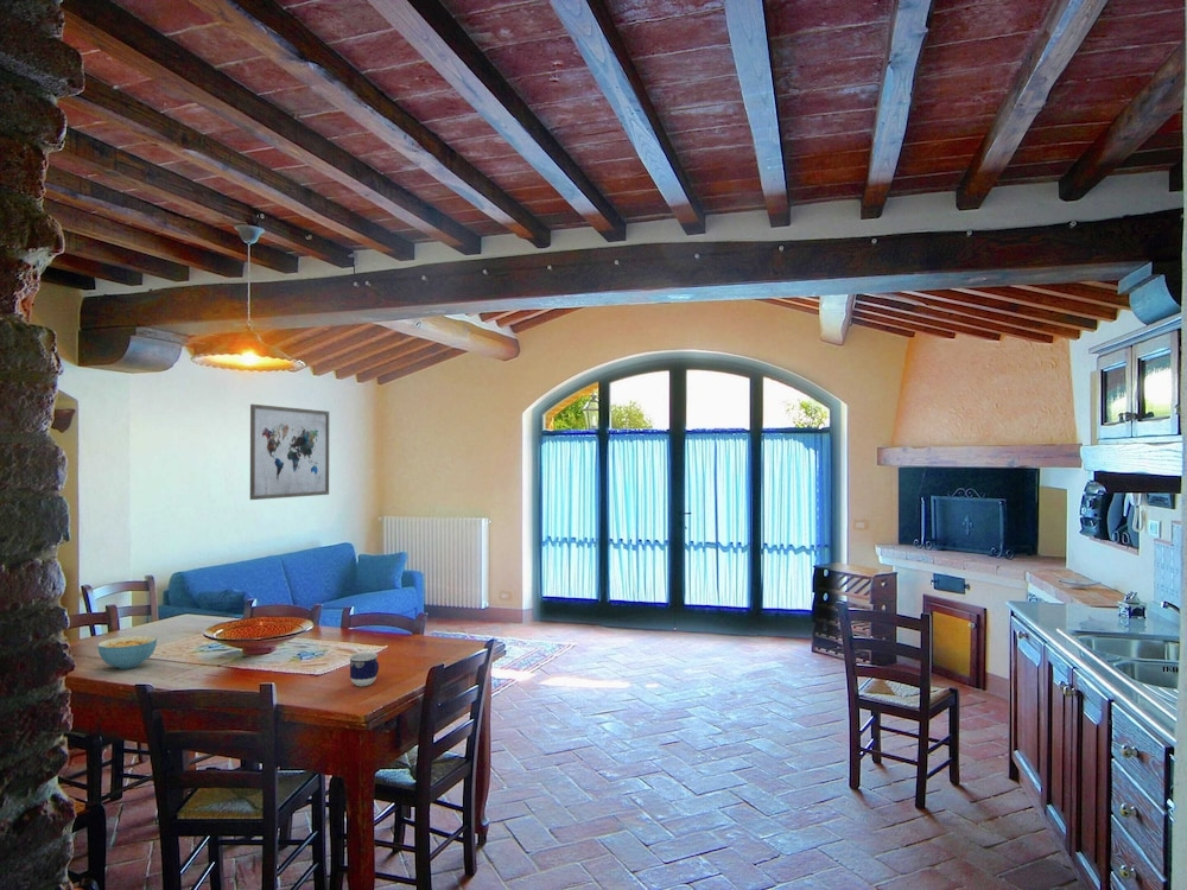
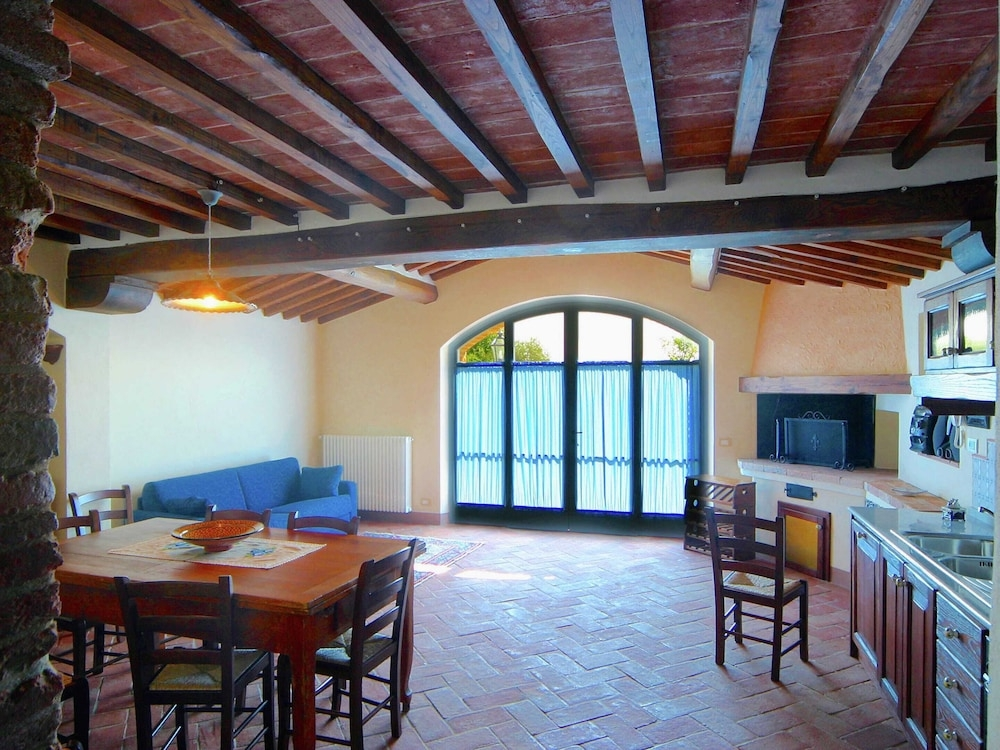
- wall art (292, 452)
- cup (366, 670)
- cereal bowl (127, 654)
